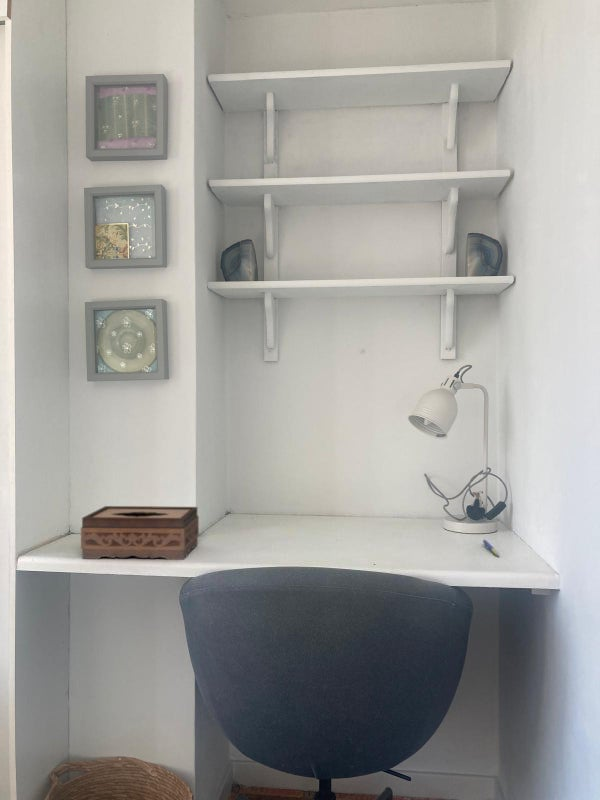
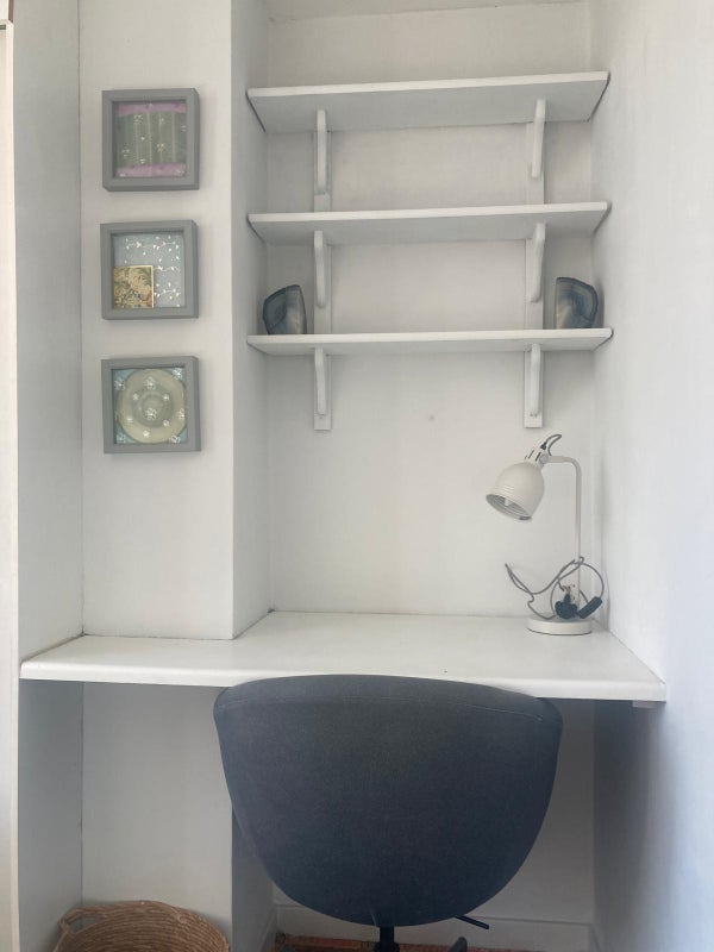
- tissue box (142, 531)
- pen (491, 548)
